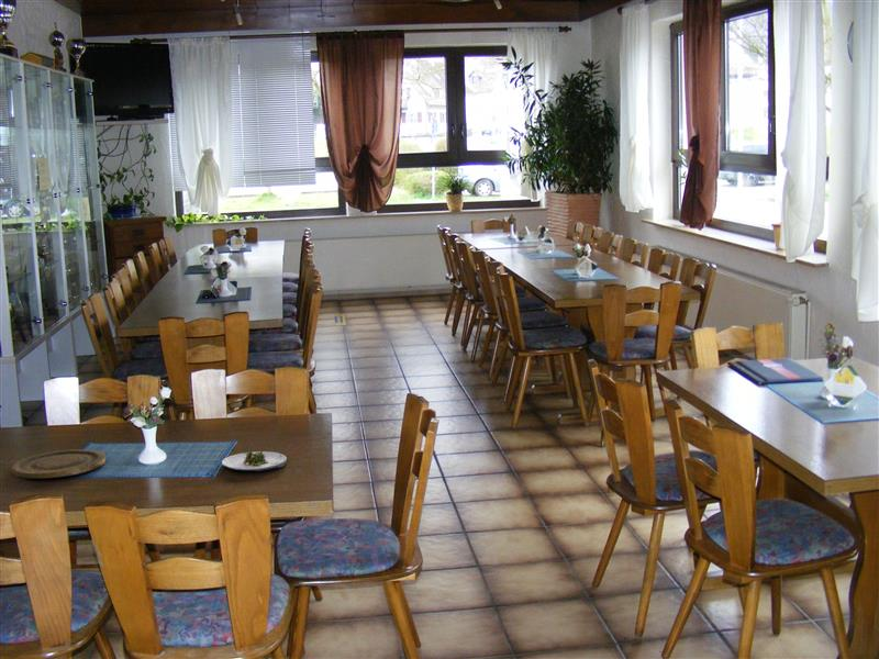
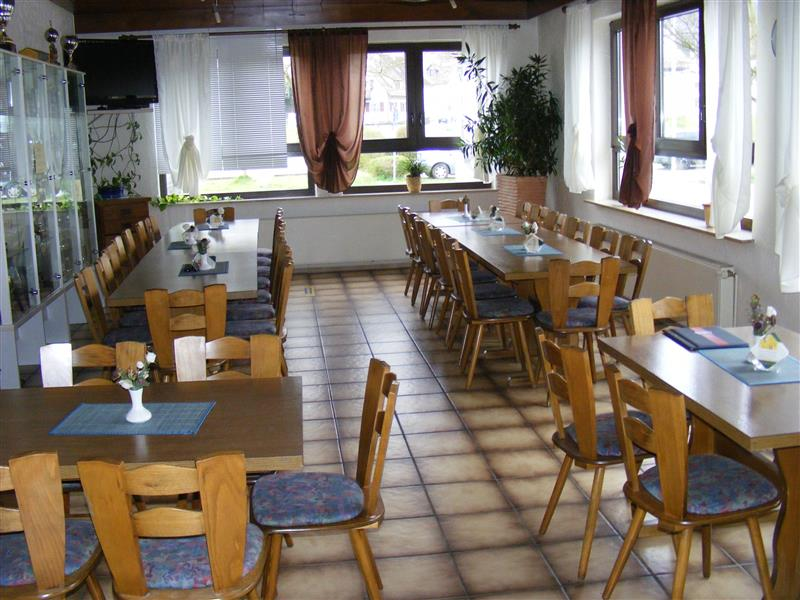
- salad plate (255, 457)
- plate (59, 463)
